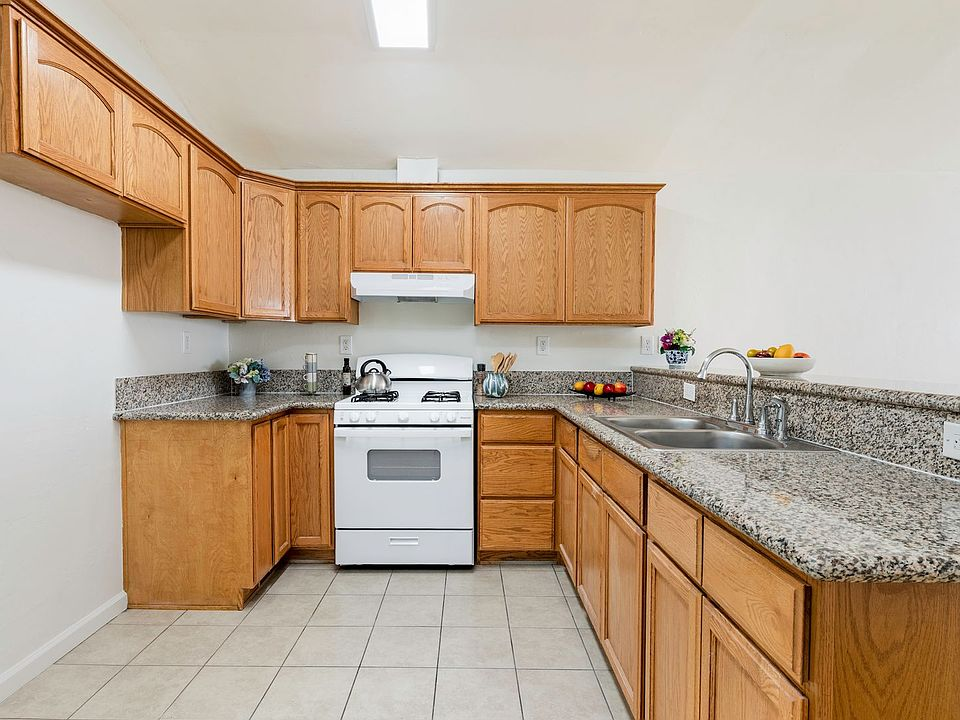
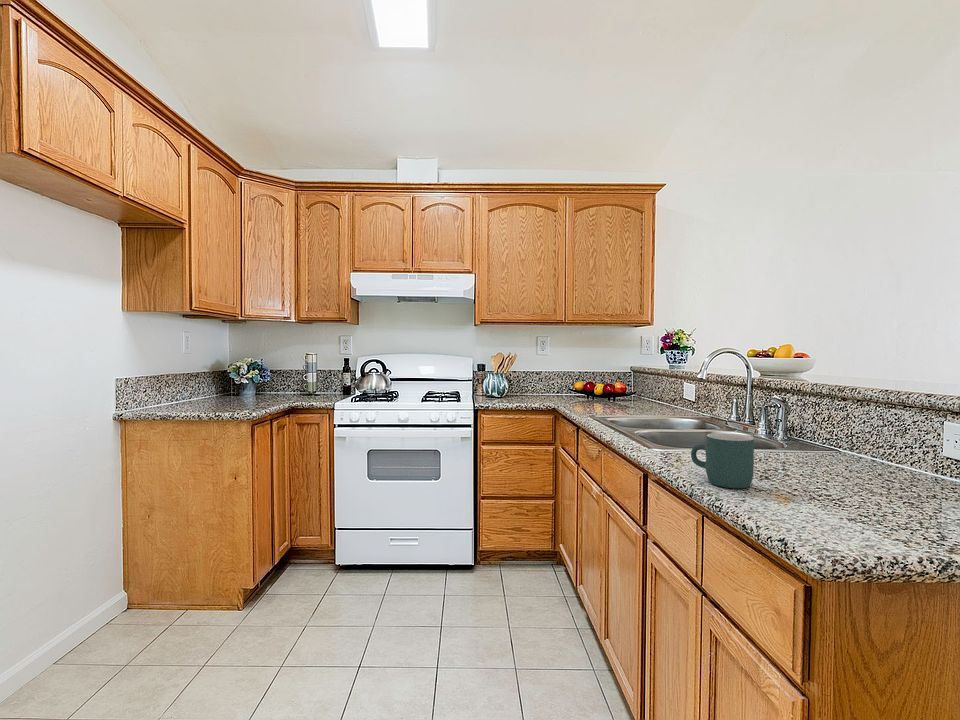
+ mug (720, 459)
